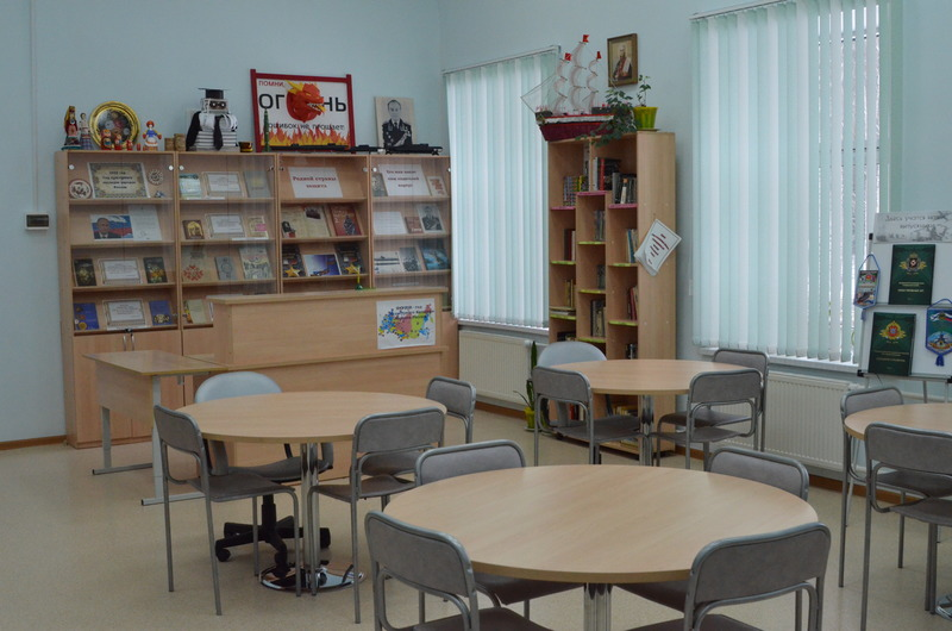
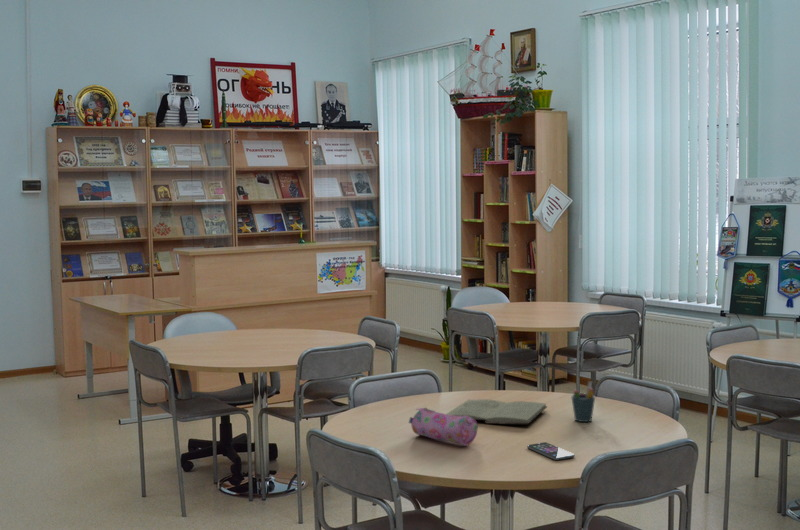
+ book (495, 410)
+ pen holder (583, 401)
+ pencil case (443, 425)
+ smartphone (550, 450)
